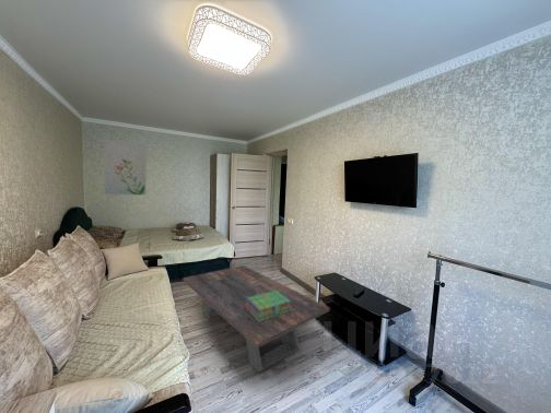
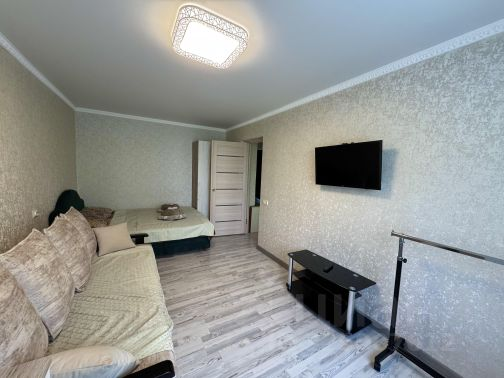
- wall art (126, 168)
- coffee table (247, 310)
- stack of books (268, 304)
